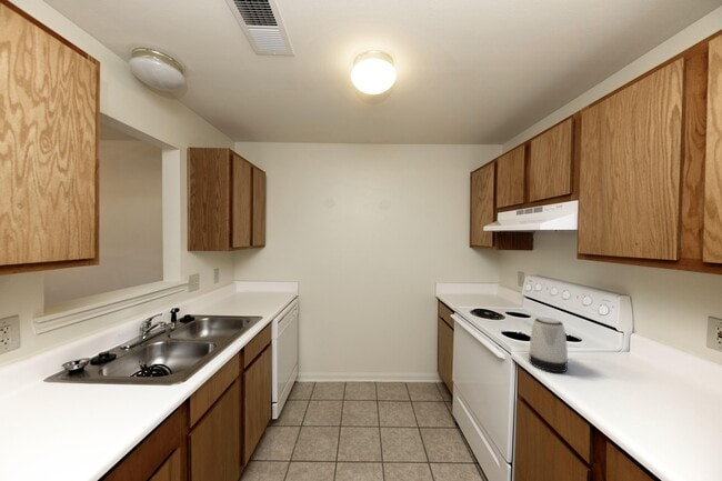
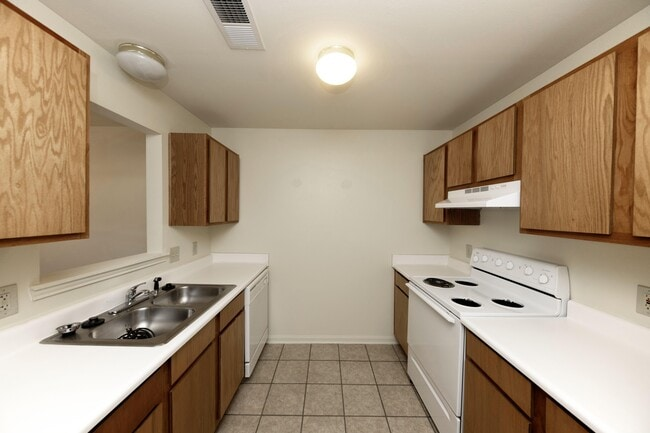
- kettle (546, 340)
